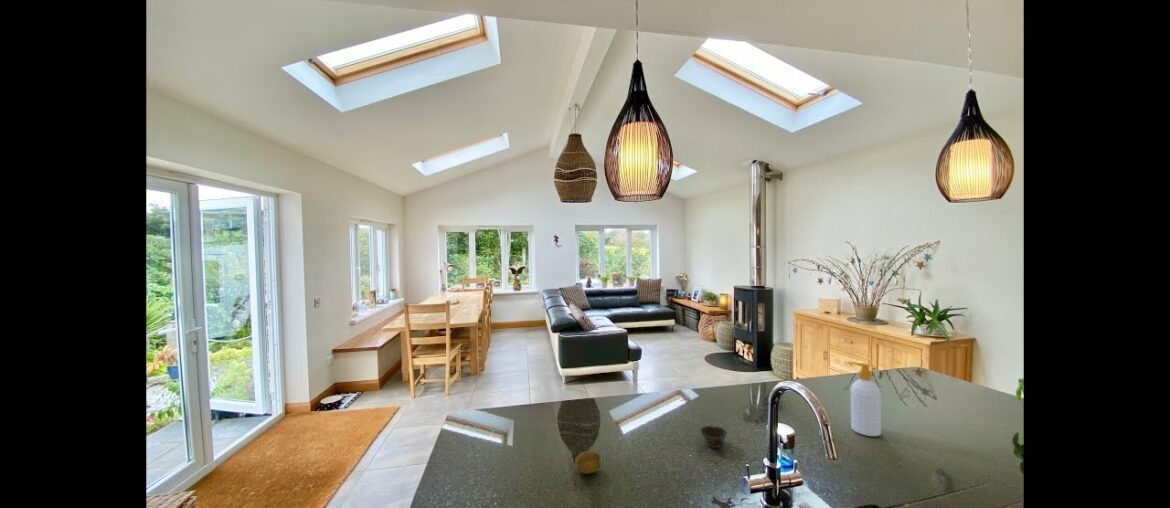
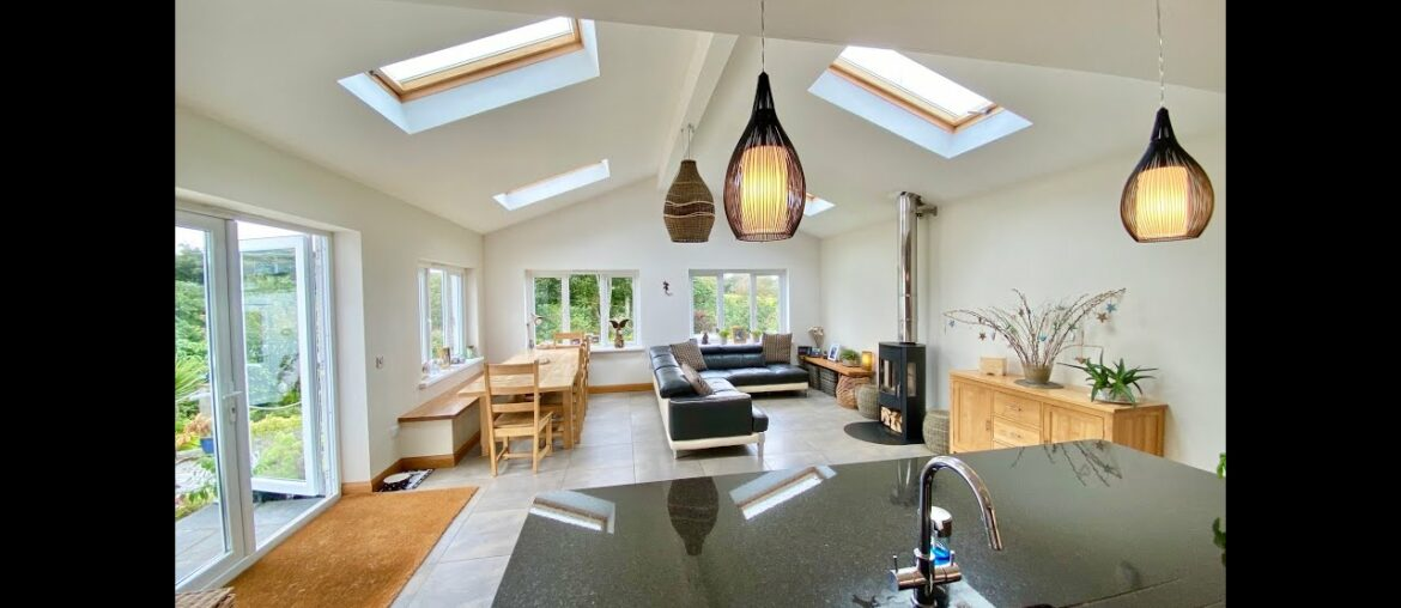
- cup (714, 438)
- soap bottle (864, 397)
- fruit (588, 462)
